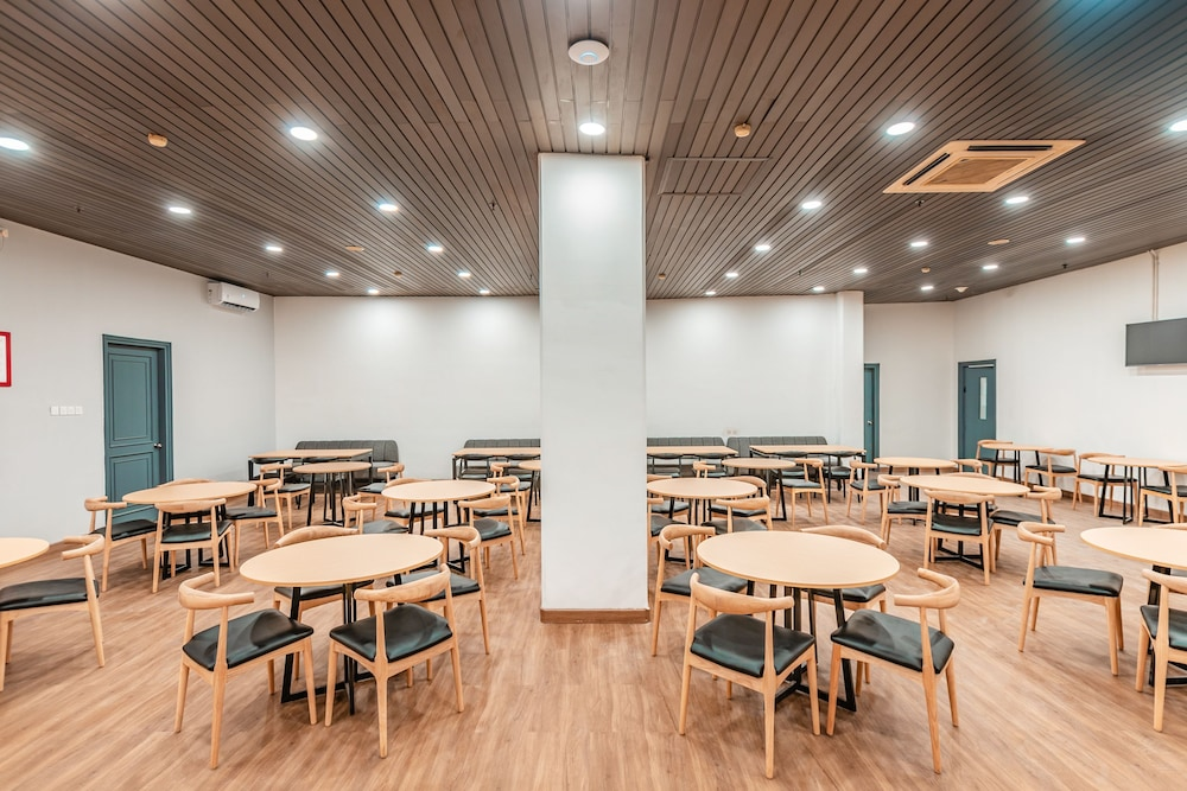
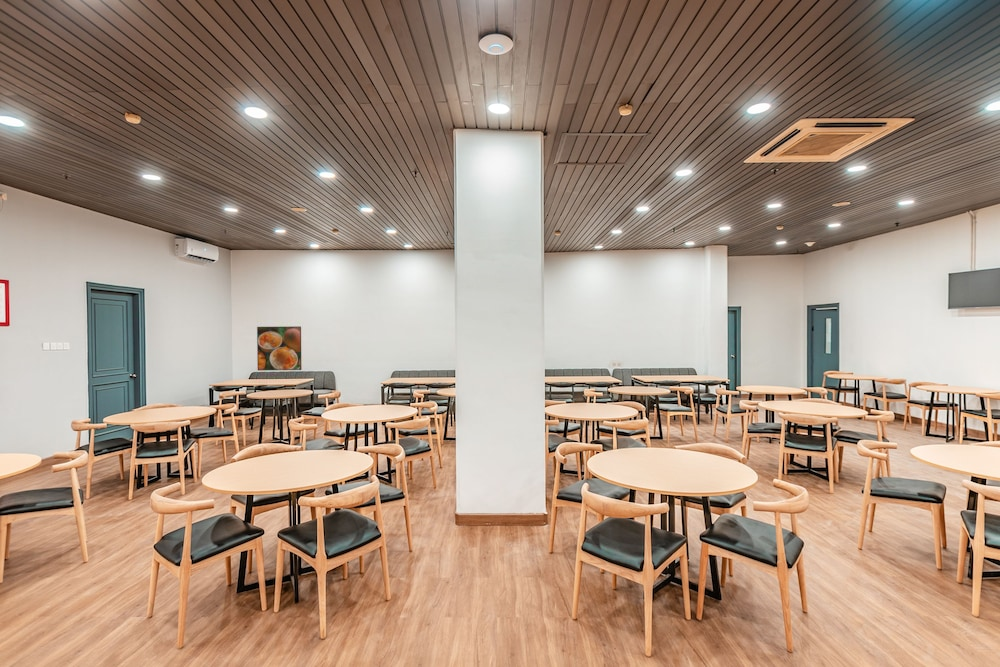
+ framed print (279, 348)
